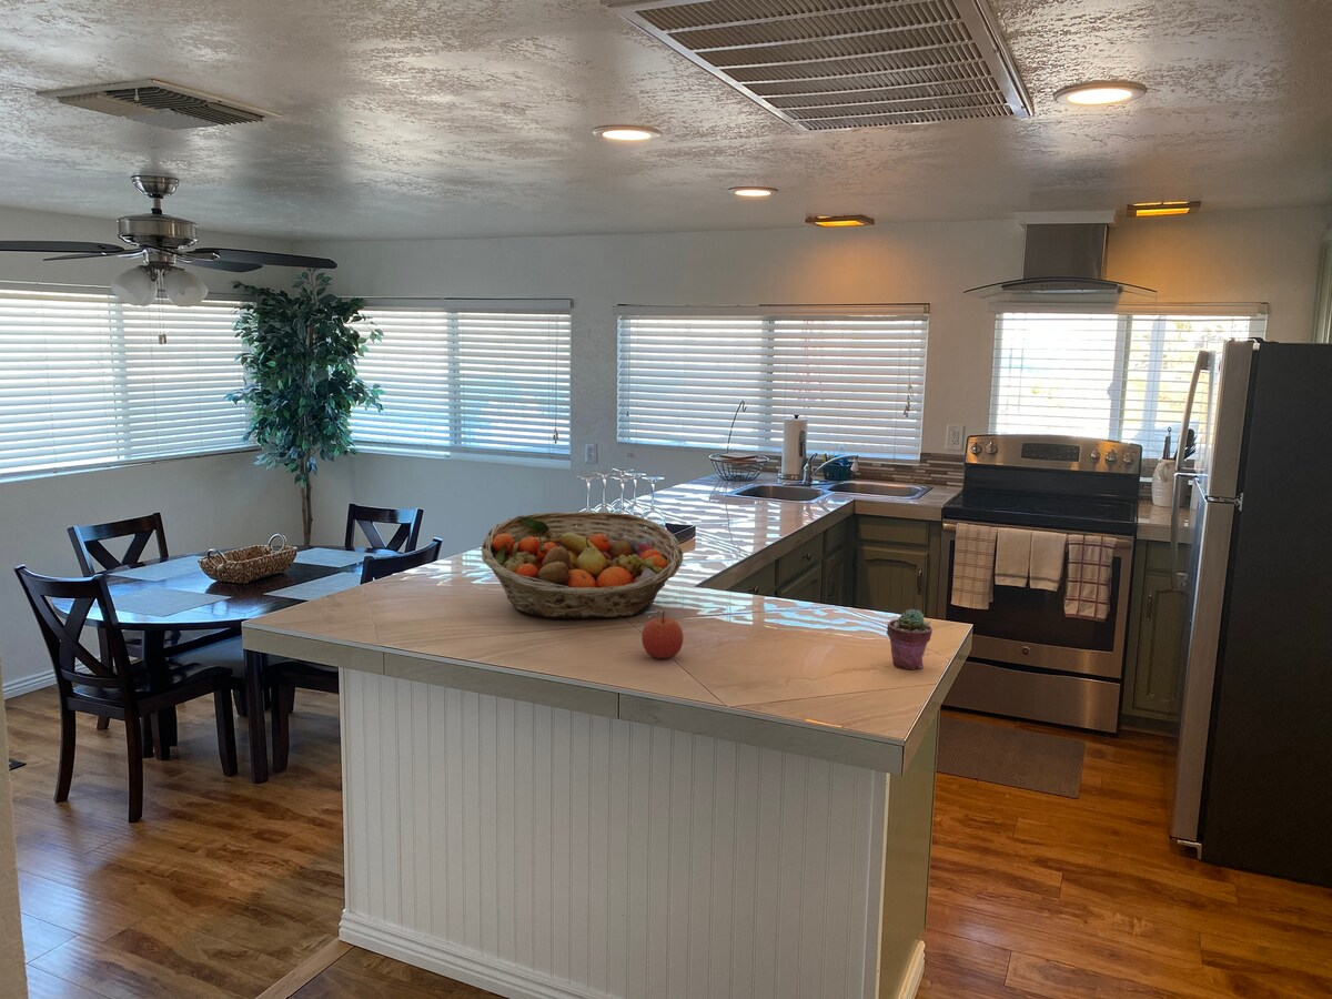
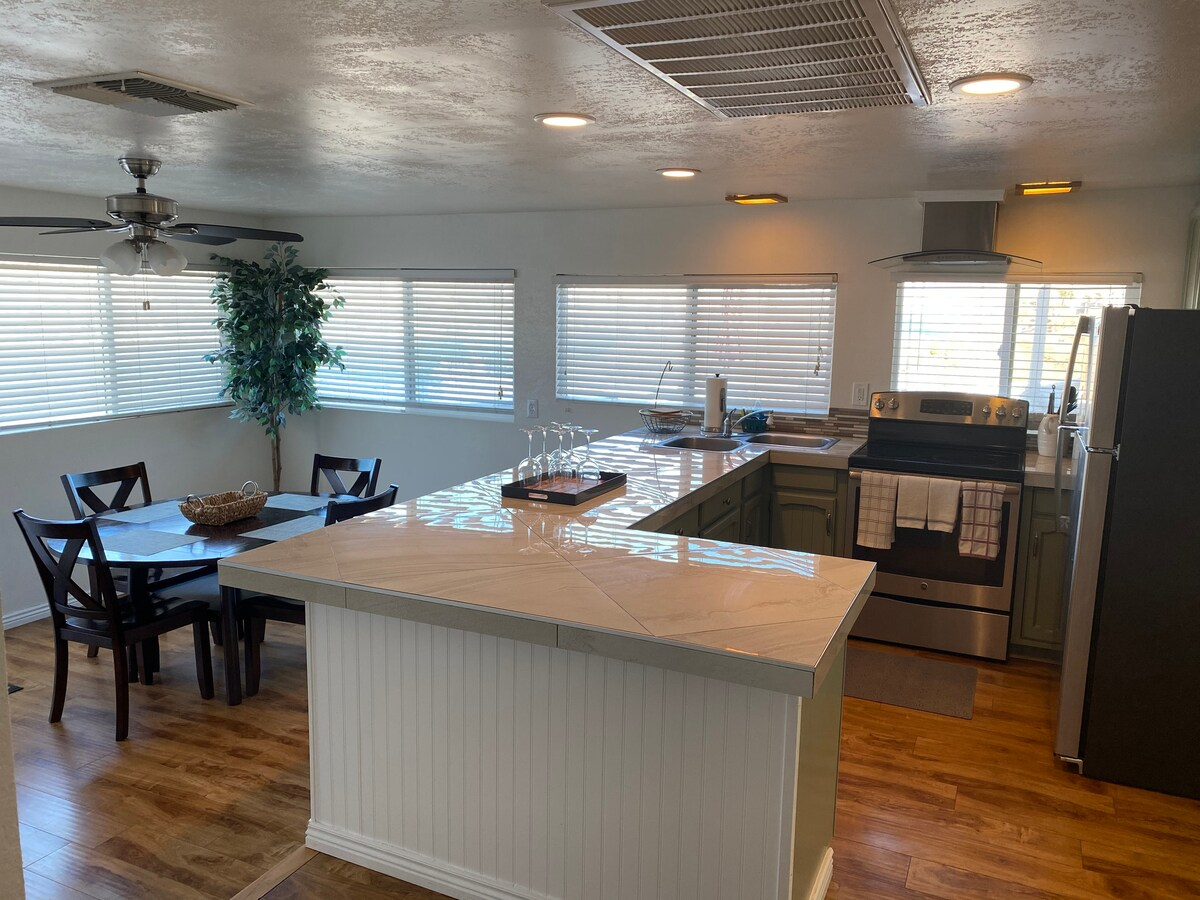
- apple (662, 633)
- fruit basket (582, 563)
- potted succulent (909, 636)
